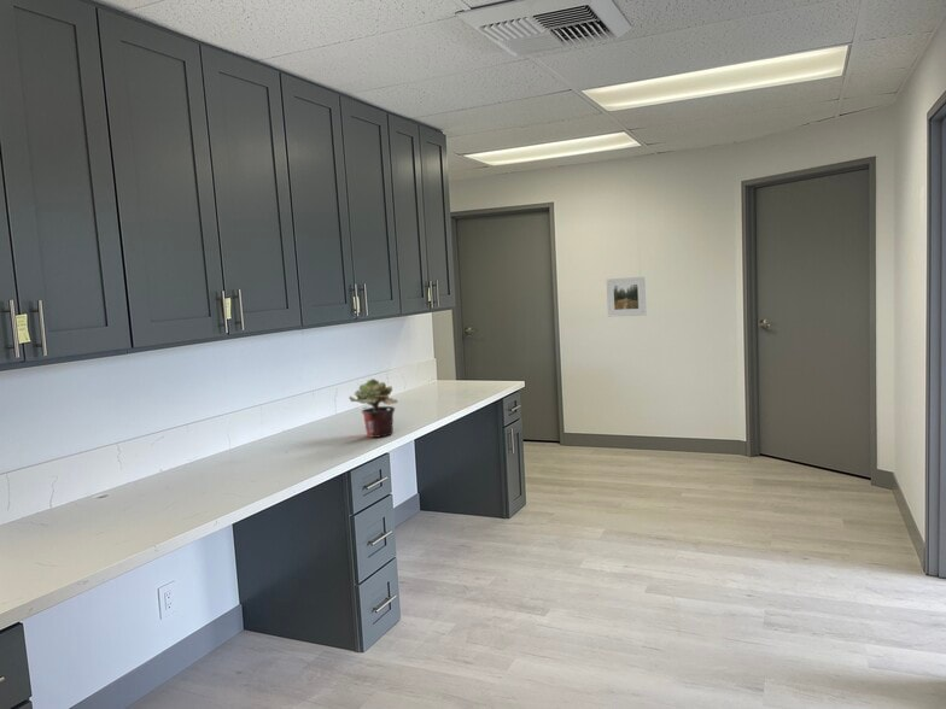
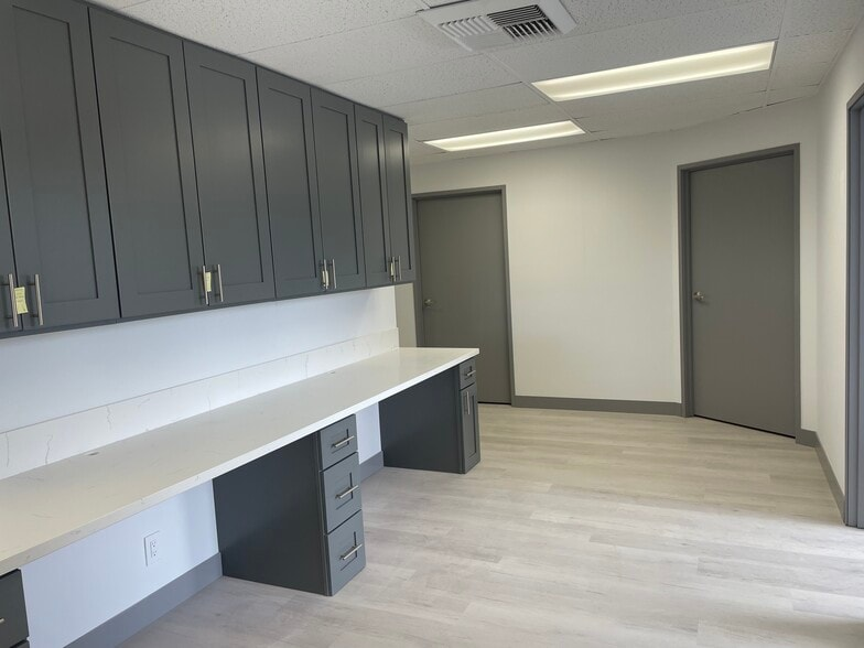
- potted plant (373, 406)
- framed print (625, 297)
